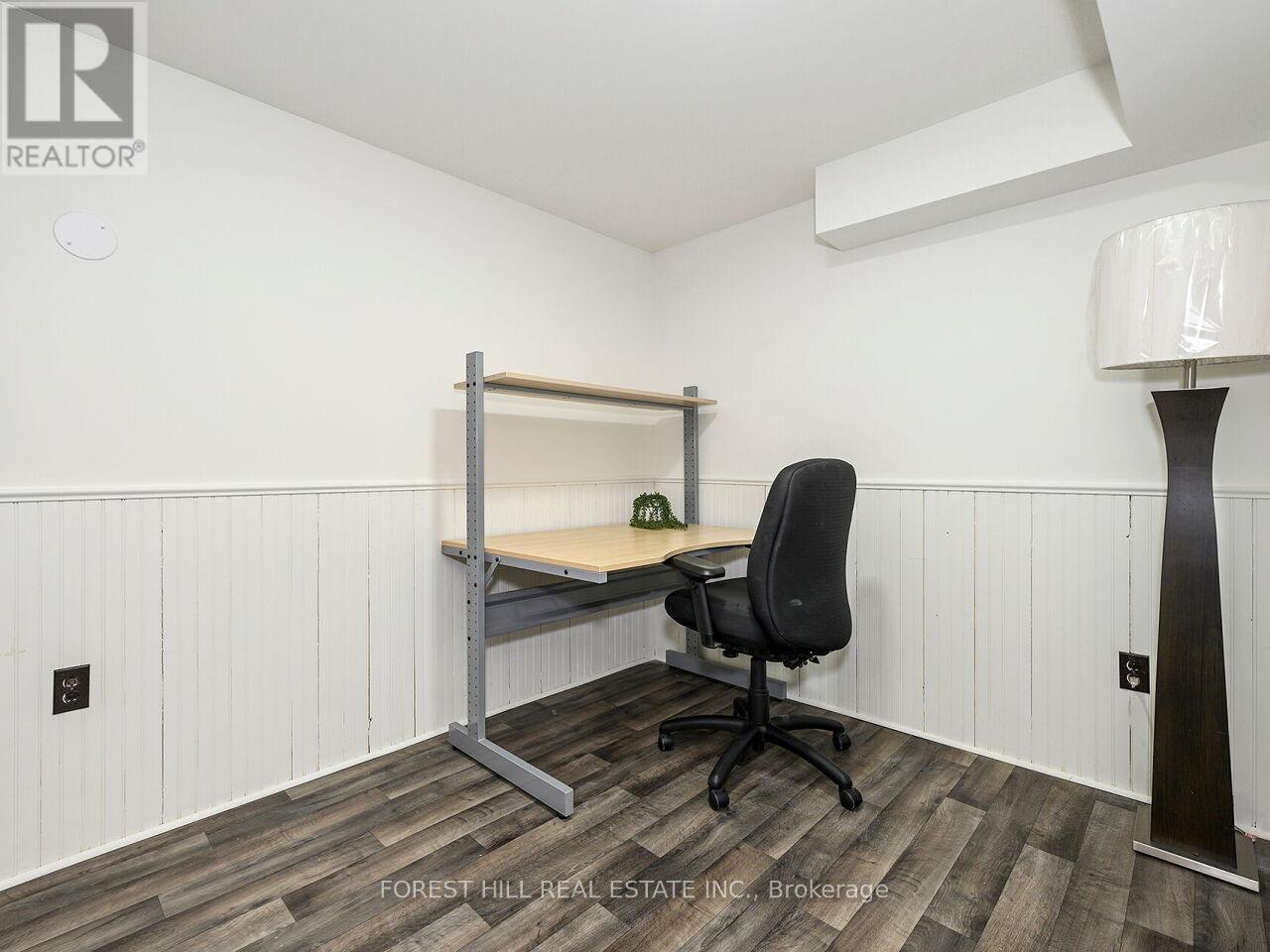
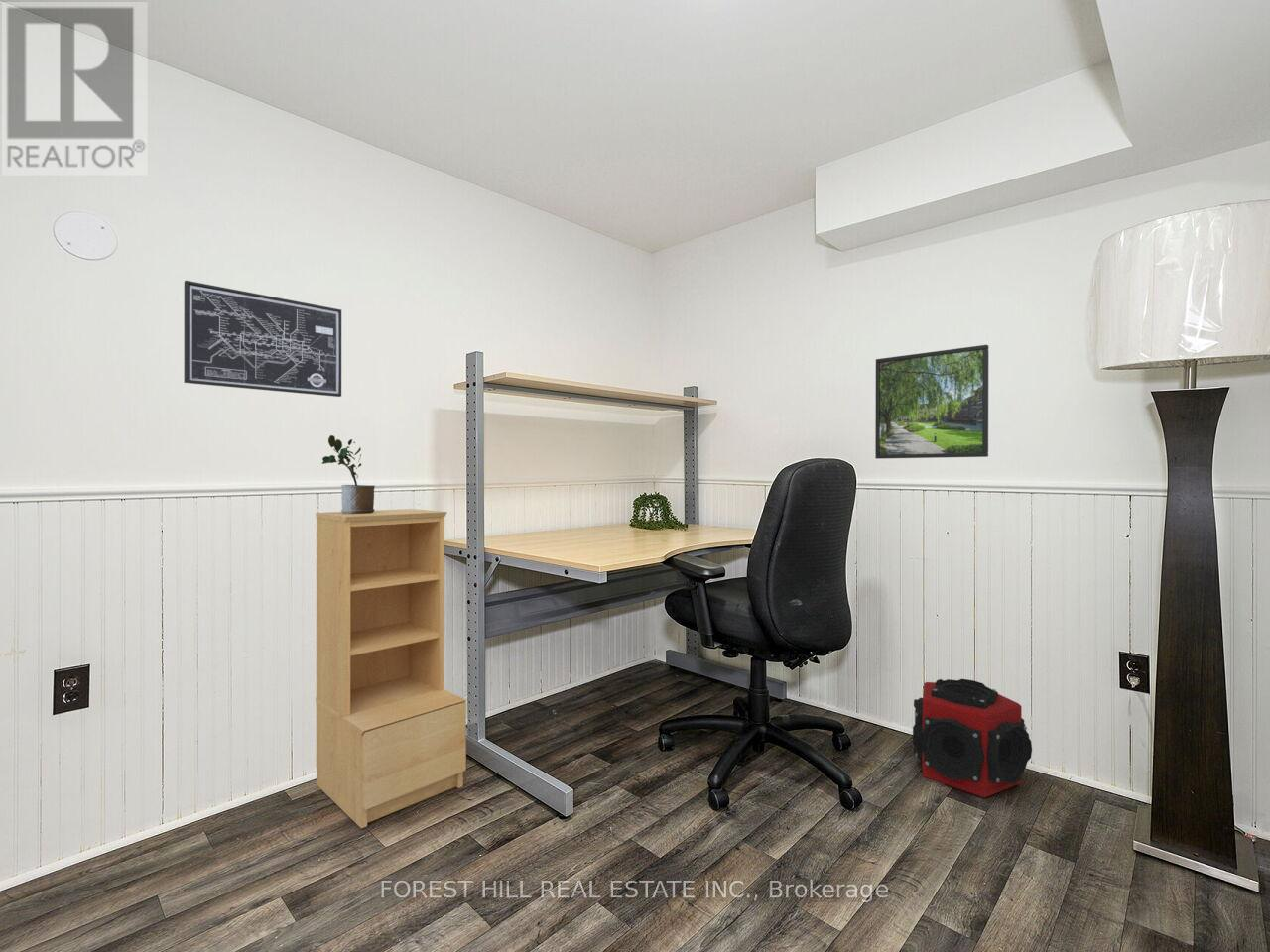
+ potted plant (351, 474)
+ speaker (967, 729)
+ wall art (269, 343)
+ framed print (929, 405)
+ bookshelf (390, 650)
